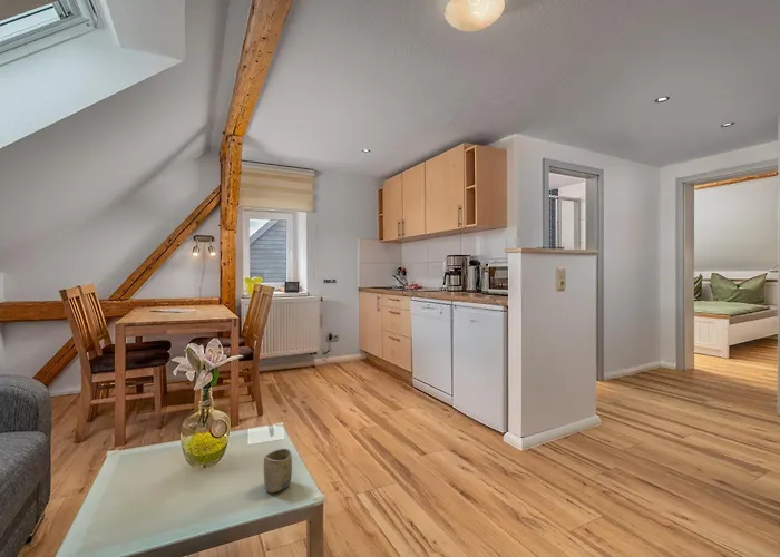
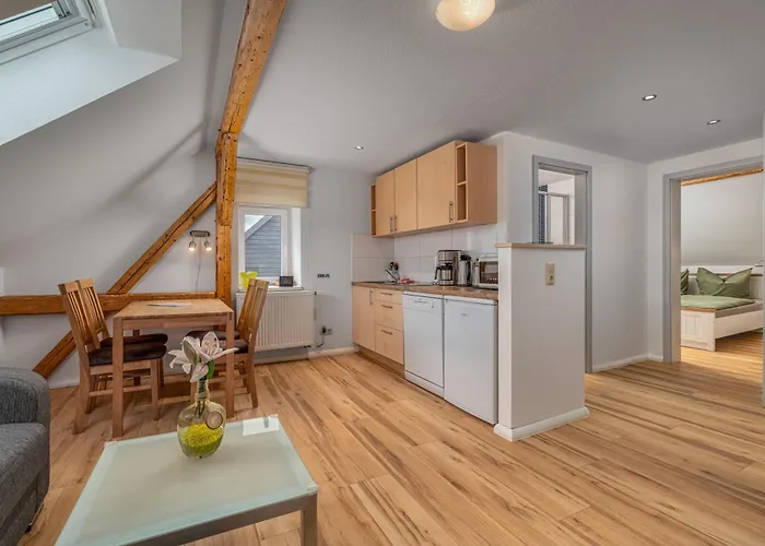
- cup (277, 470)
